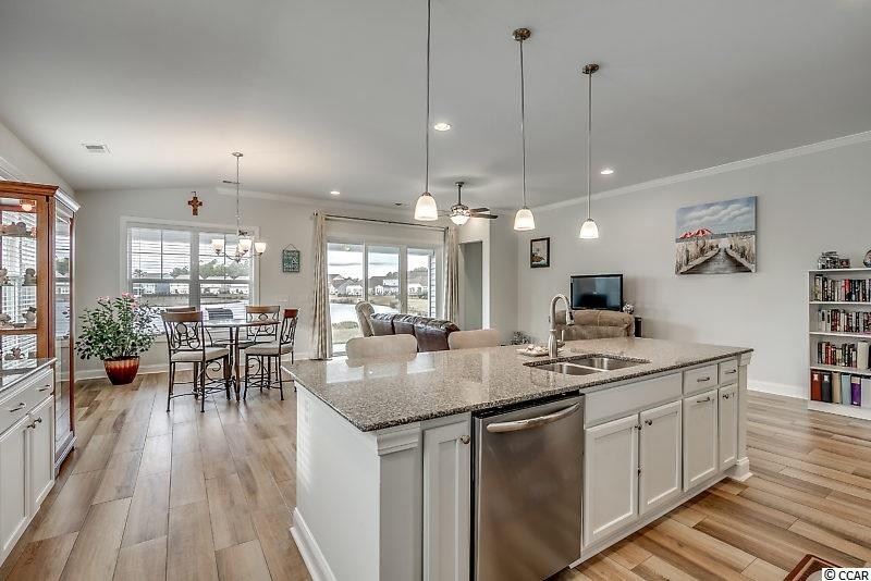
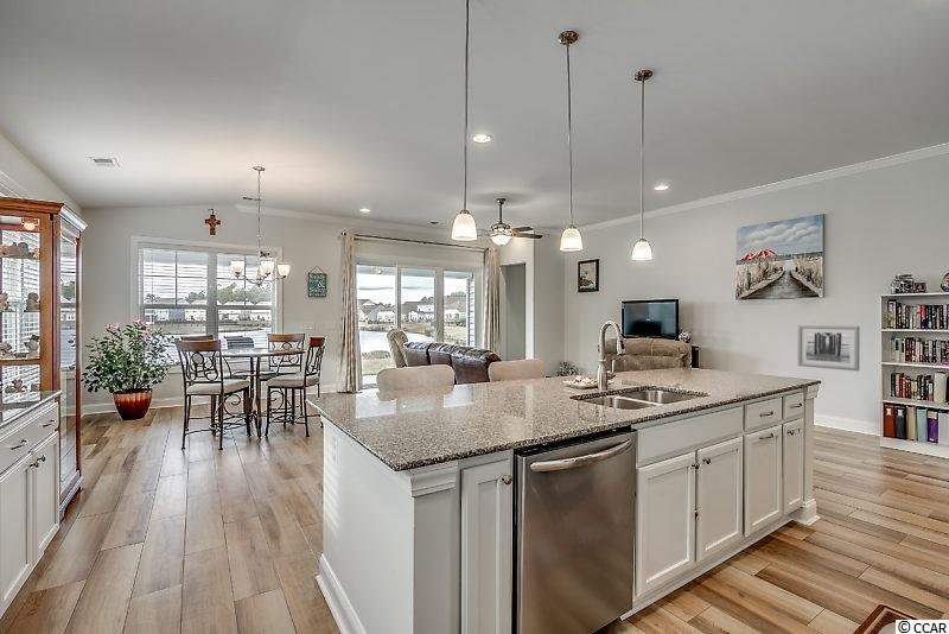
+ wall art (827, 347)
